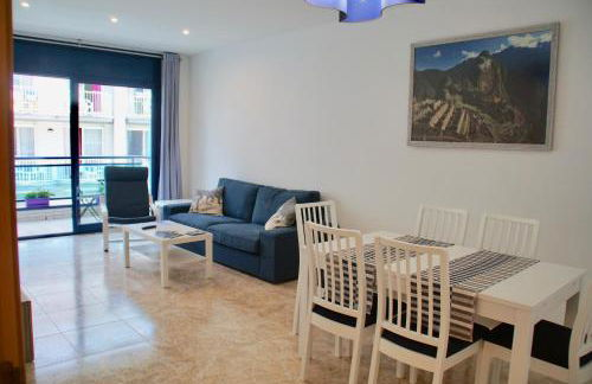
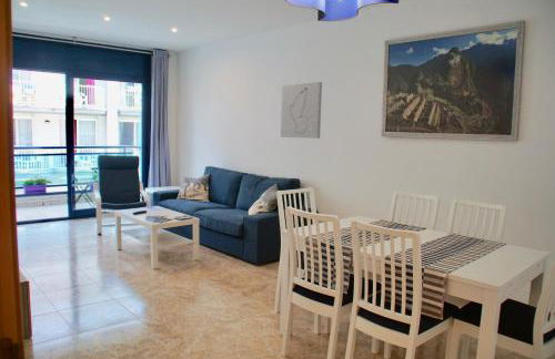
+ wall art (300, 111)
